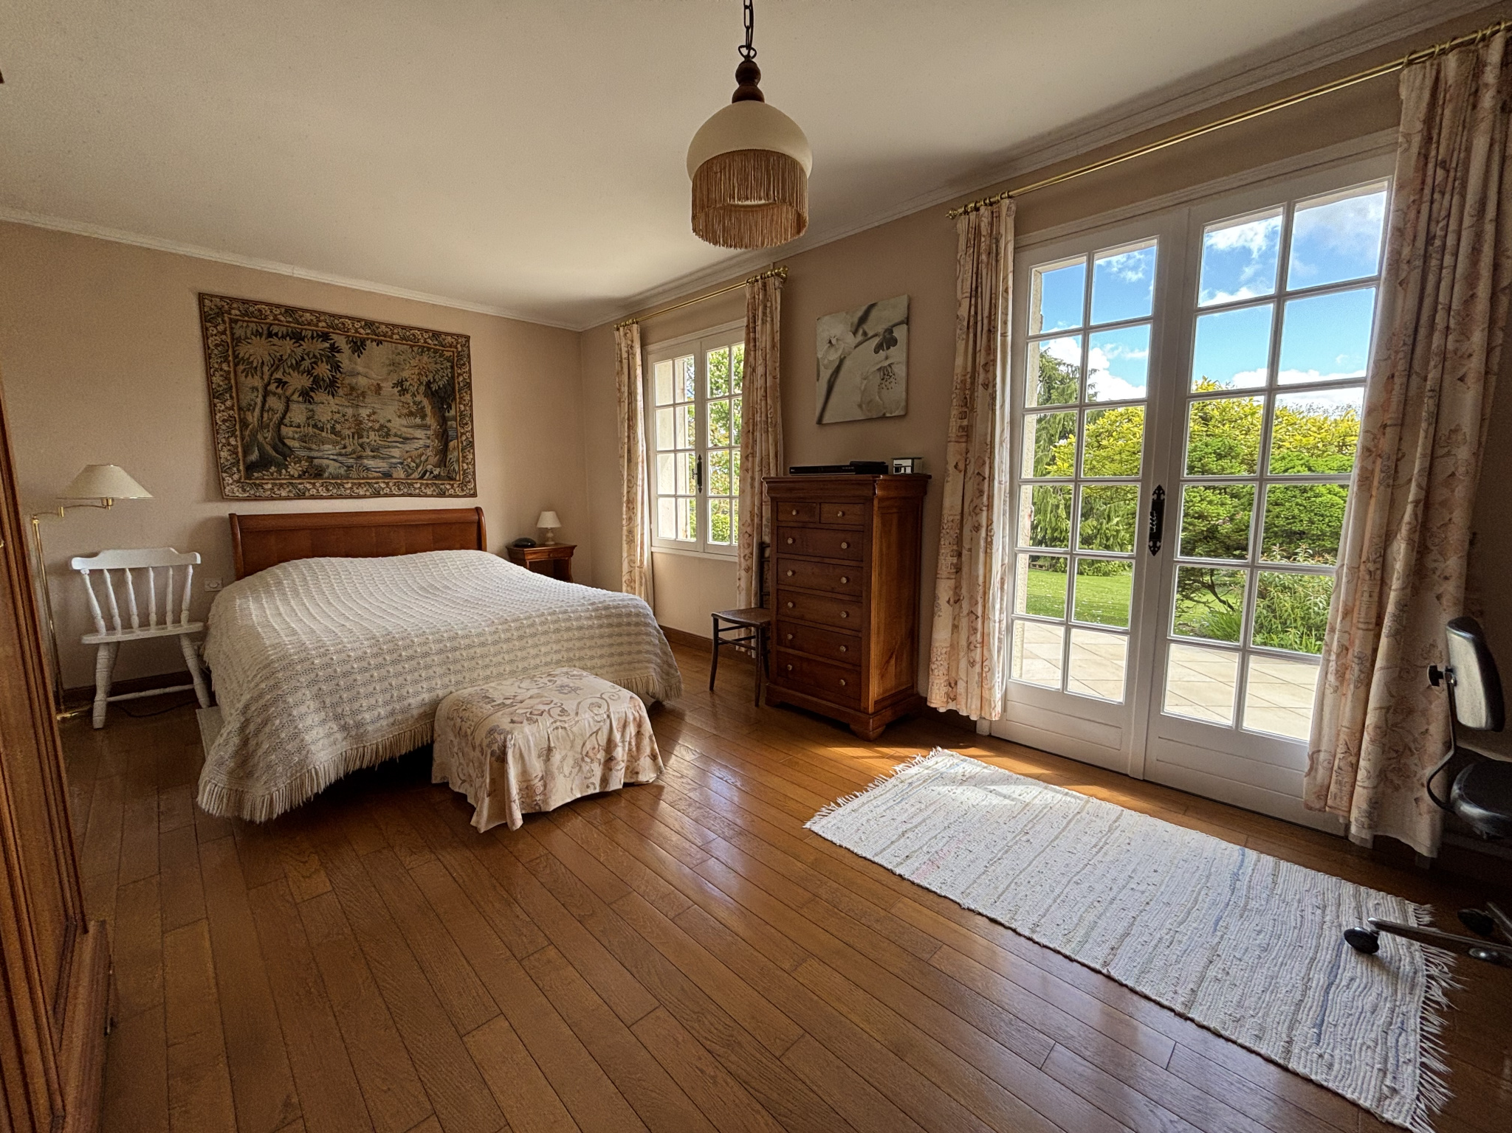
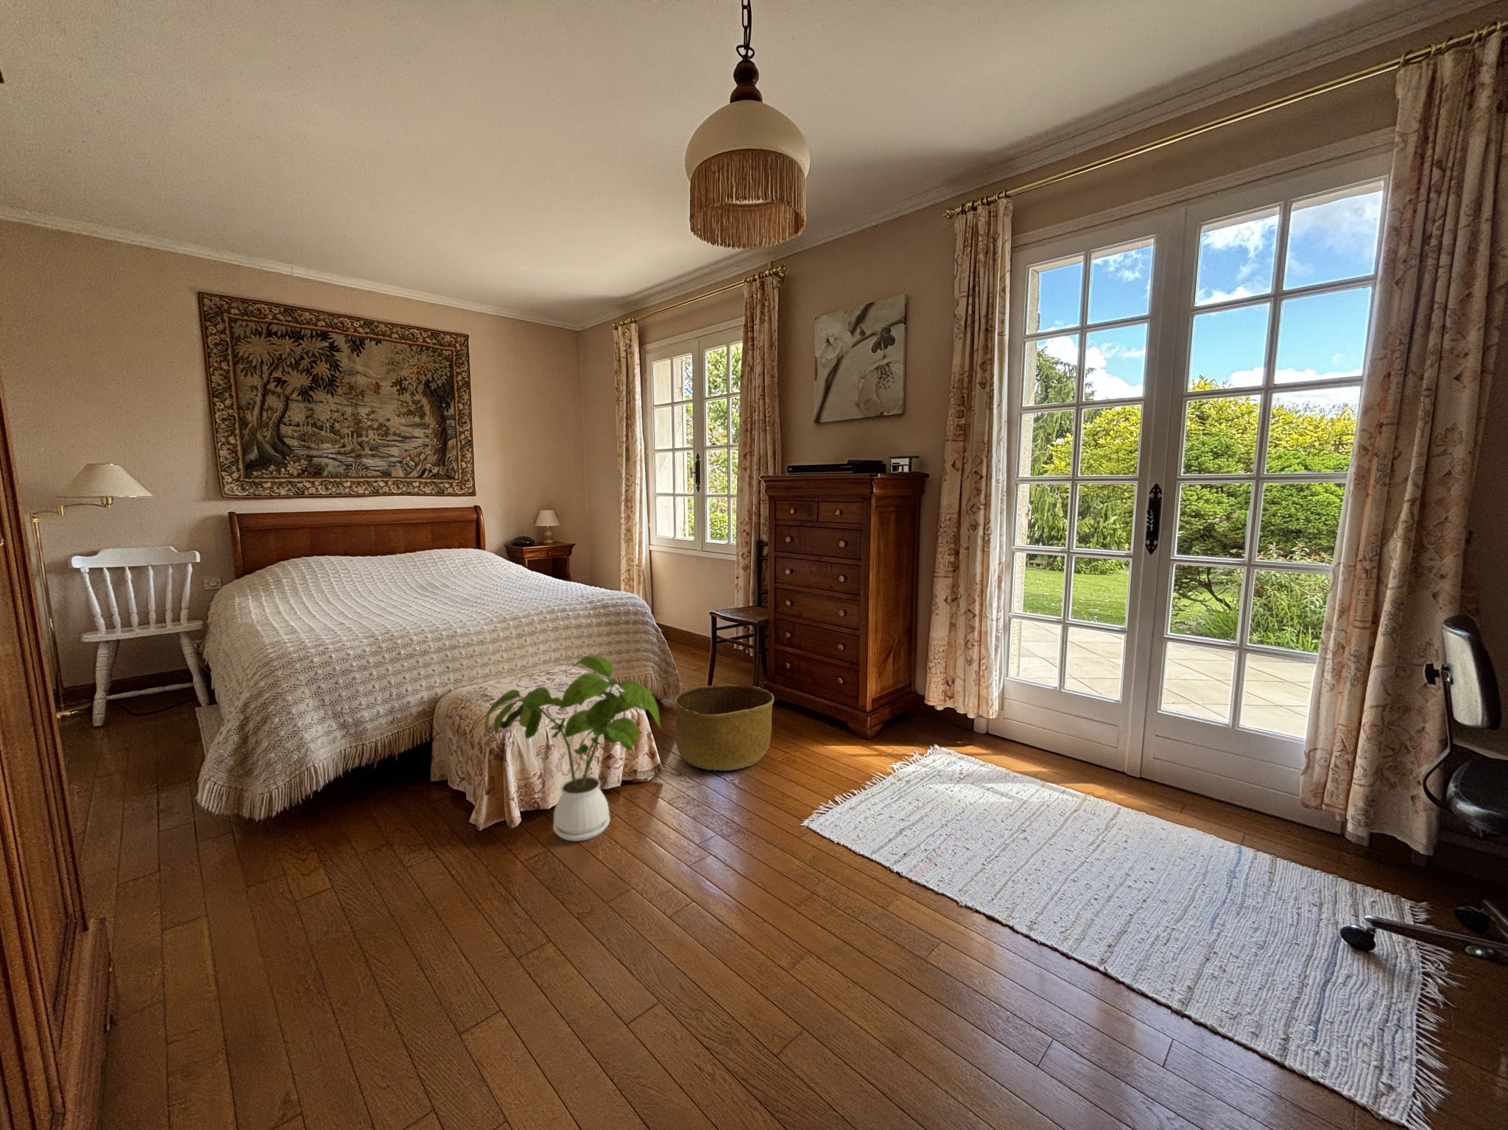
+ basket (724, 725)
+ house plant (596, 745)
